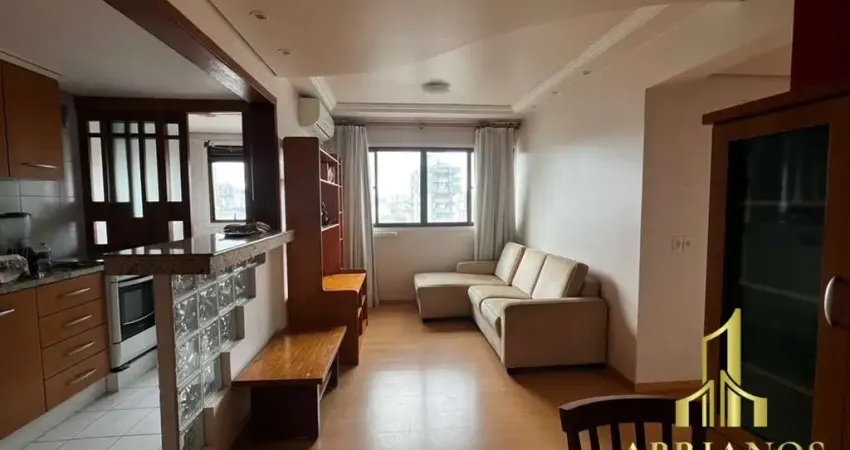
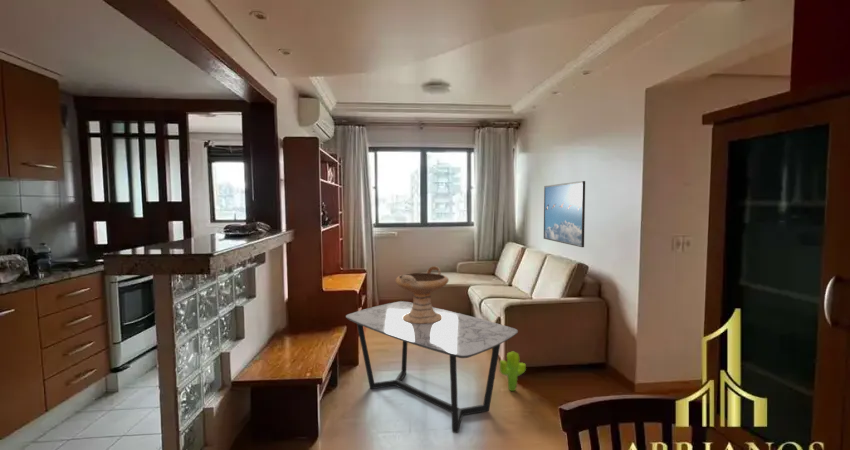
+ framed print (561, 213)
+ coffee table (430, 349)
+ decorative bowl (422, 293)
+ decorative plant (512, 370)
